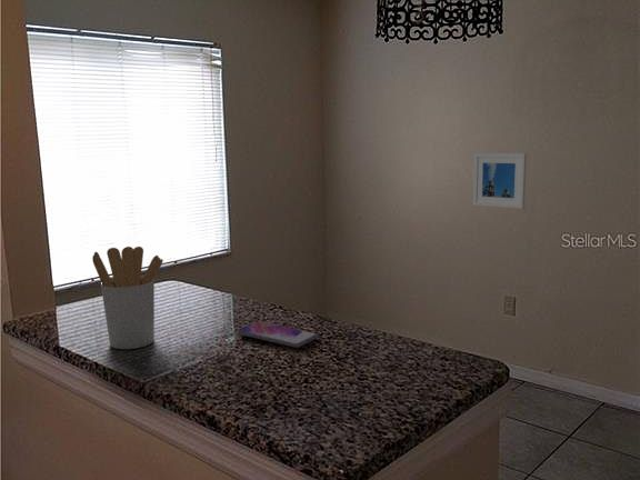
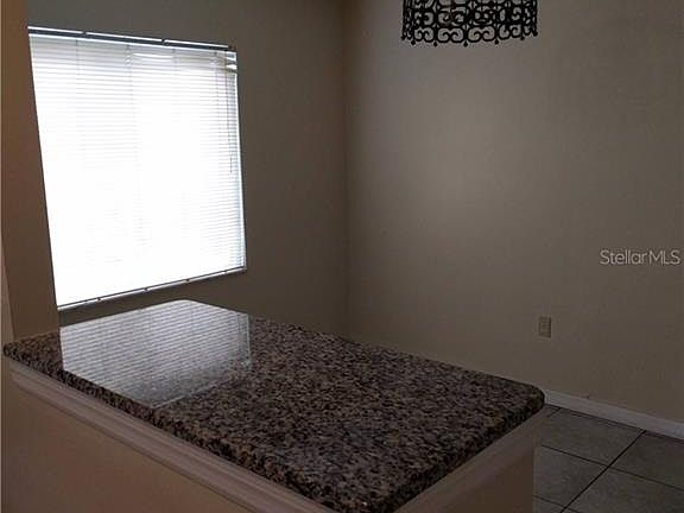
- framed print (498, 180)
- utensil holder (128, 293)
- smartphone (277, 333)
